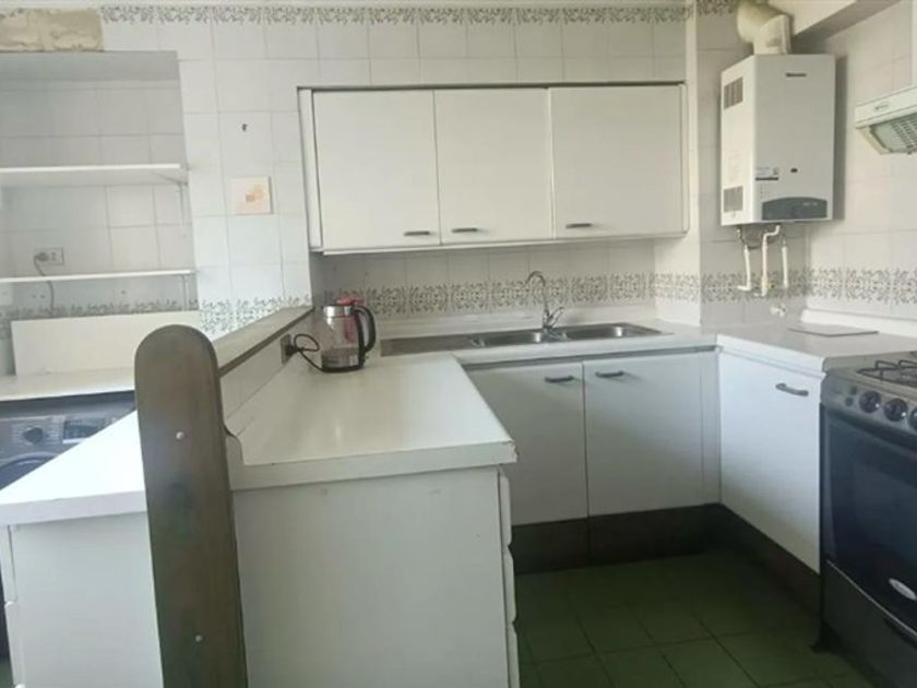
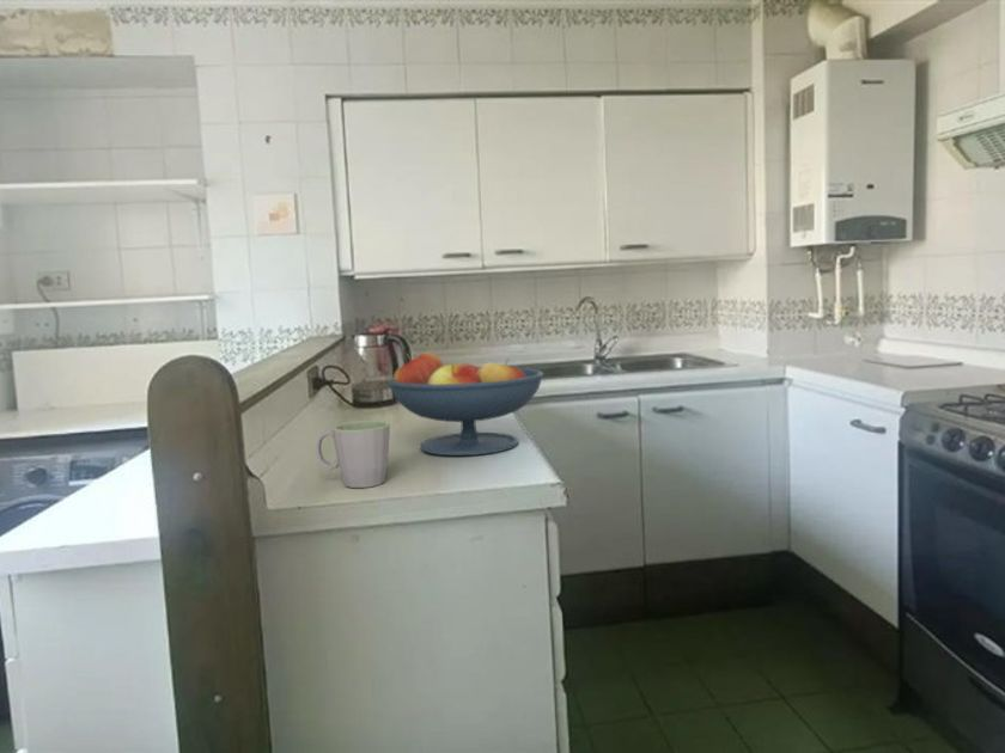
+ fruit bowl (467, 398)
+ mug (352, 454)
